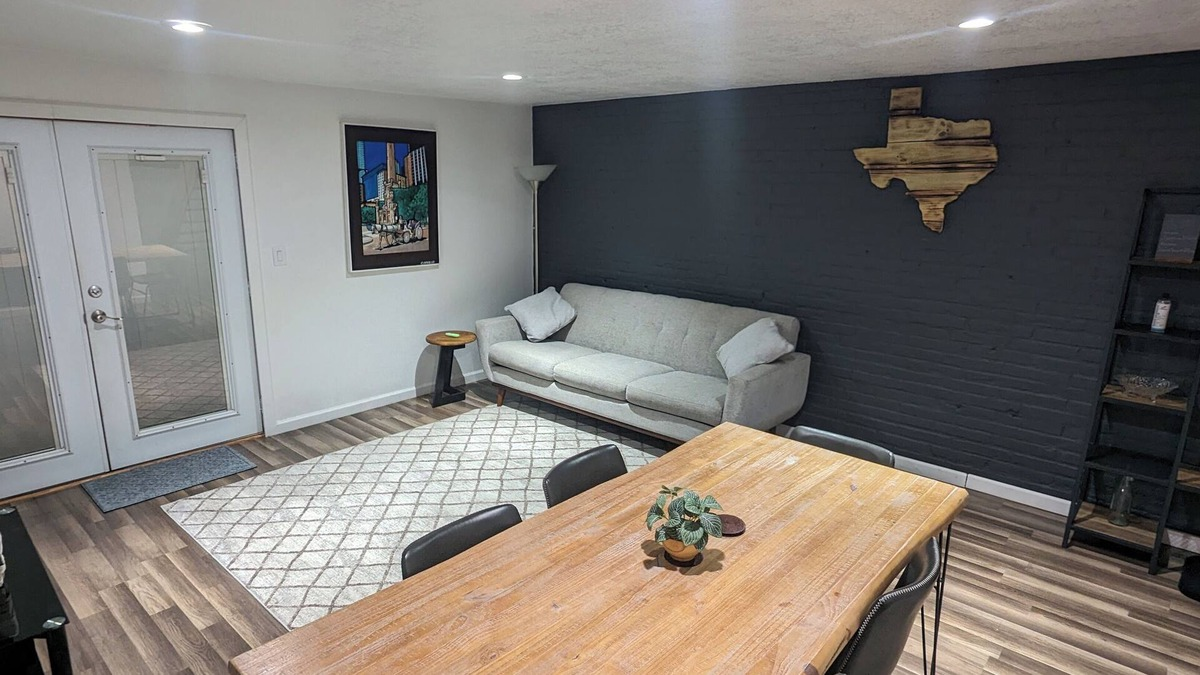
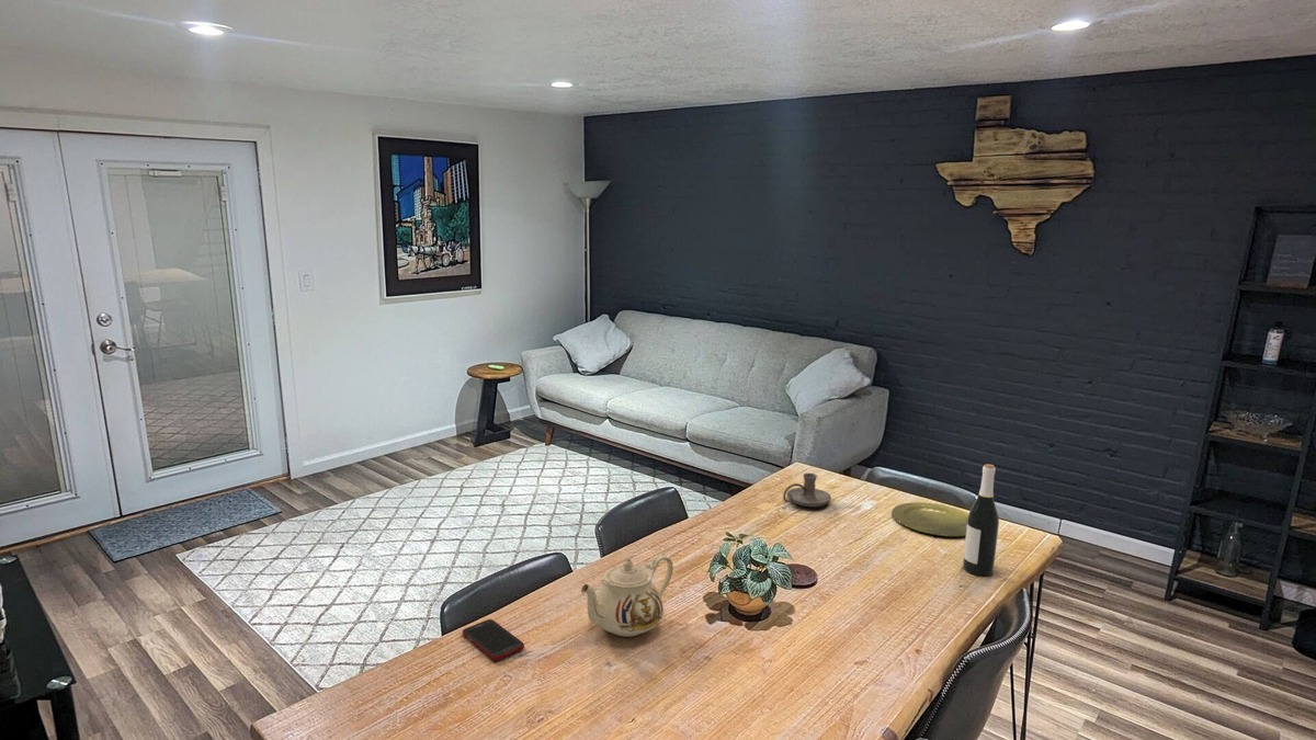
+ candle holder (805, 489)
+ teapot (627, 592)
+ cell phone (492, 639)
+ plate (934, 519)
+ wine bottle (983, 517)
